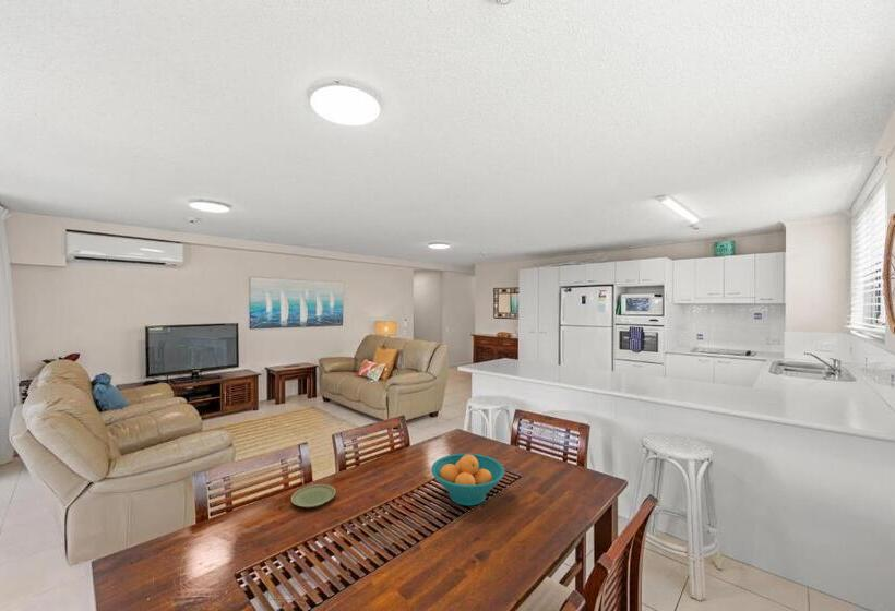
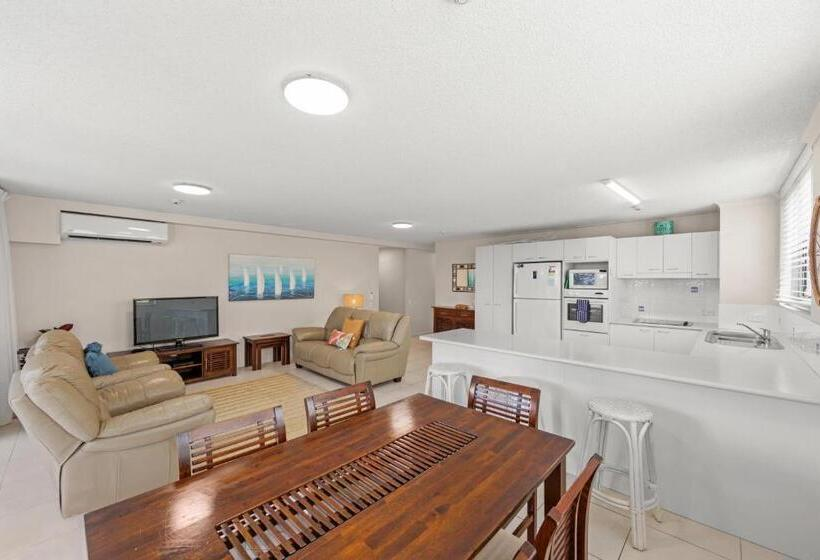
- fruit bowl (467, 476)
- plate (313, 496)
